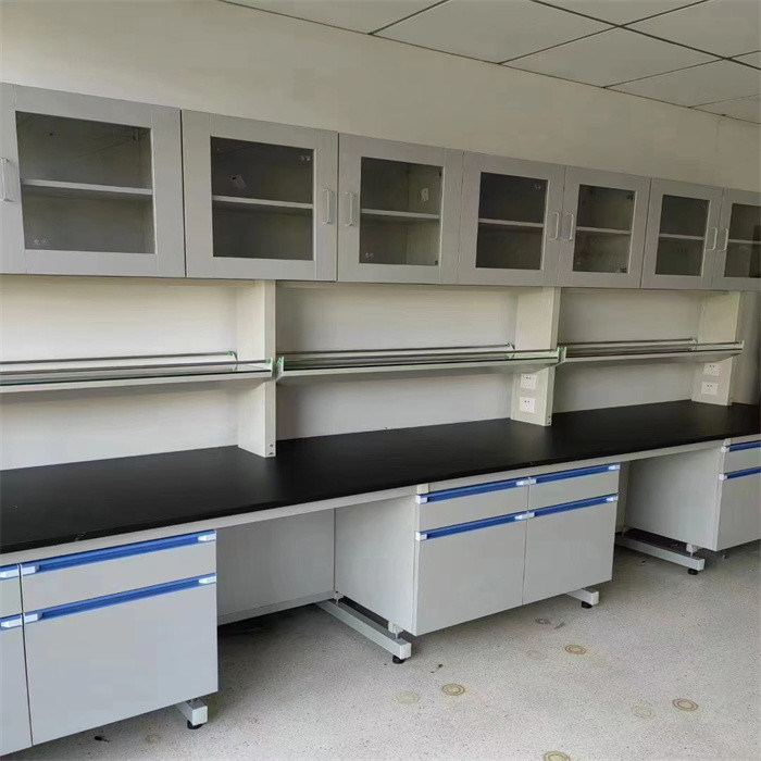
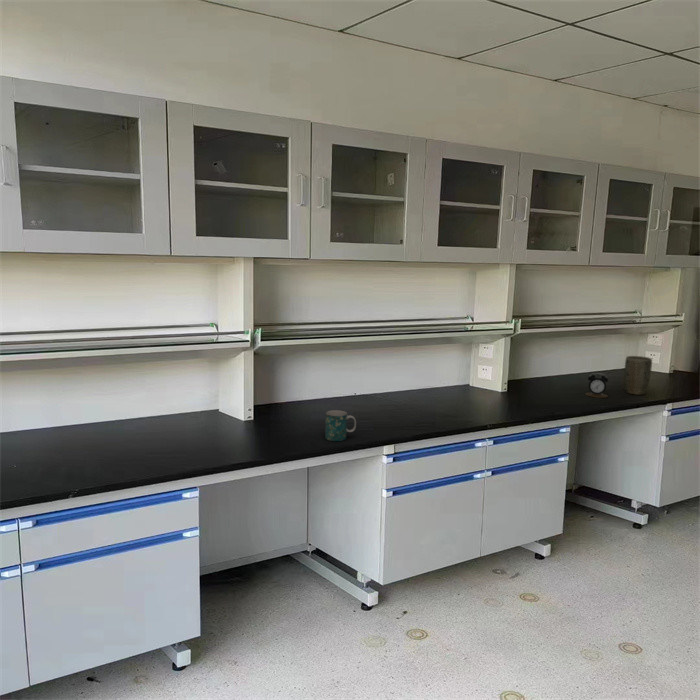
+ plant pot (637, 375)
+ alarm clock (597, 384)
+ mug (340, 425)
